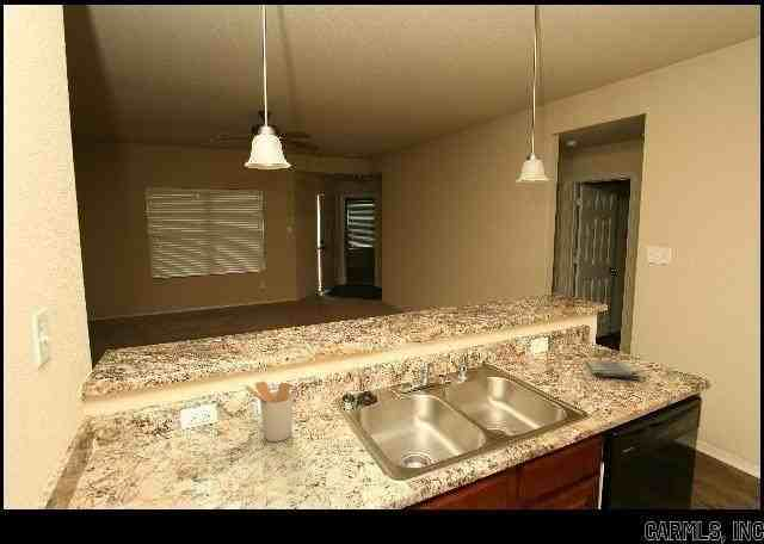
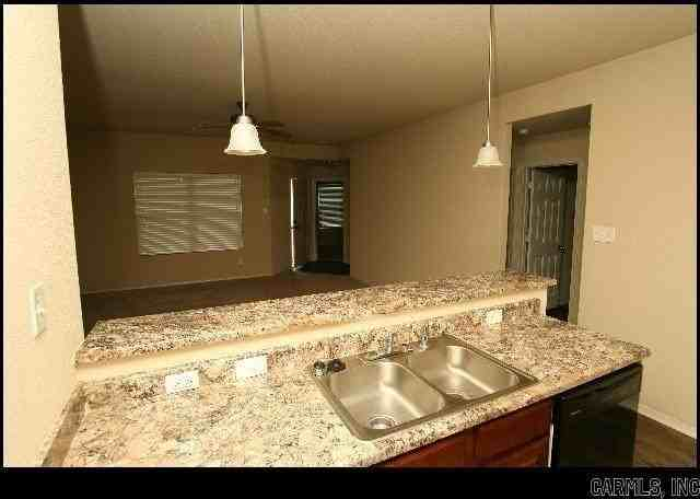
- utensil holder (269, 409)
- dish towel (611, 367)
